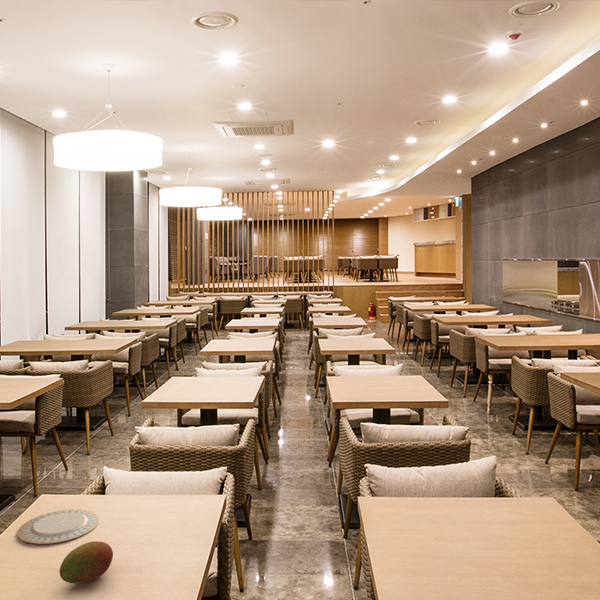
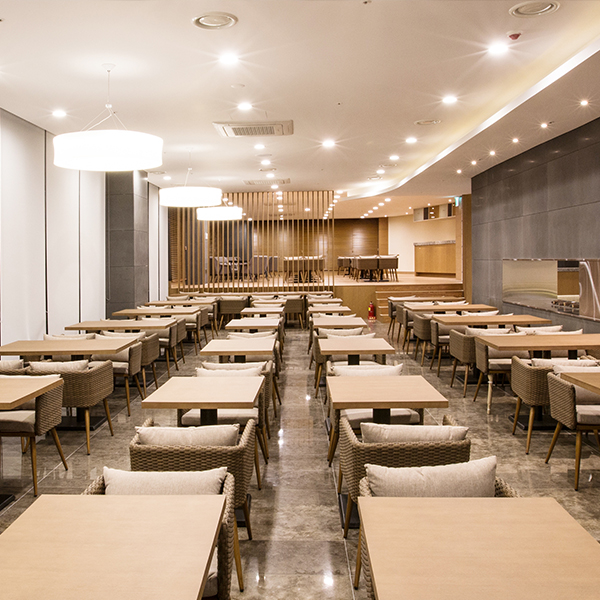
- chinaware (59, 524)
- fruit (87, 562)
